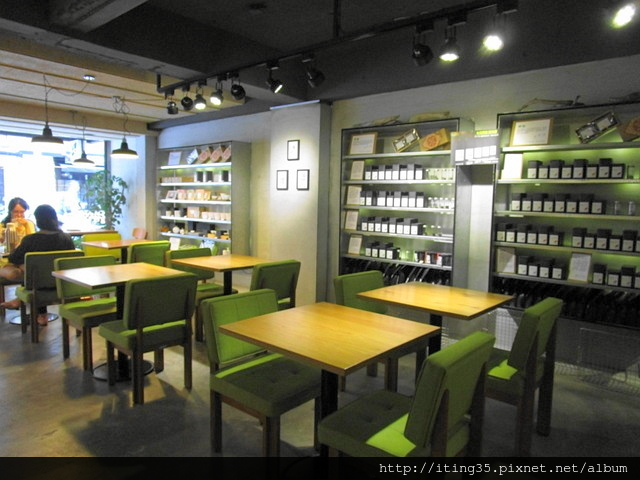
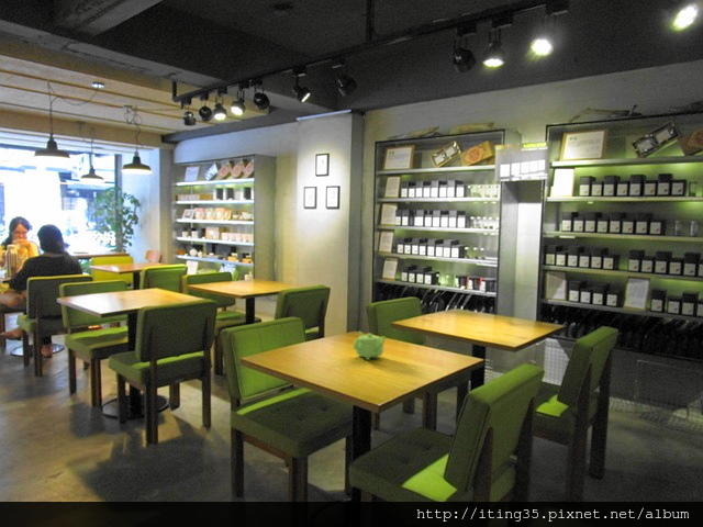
+ teapot (369, 345)
